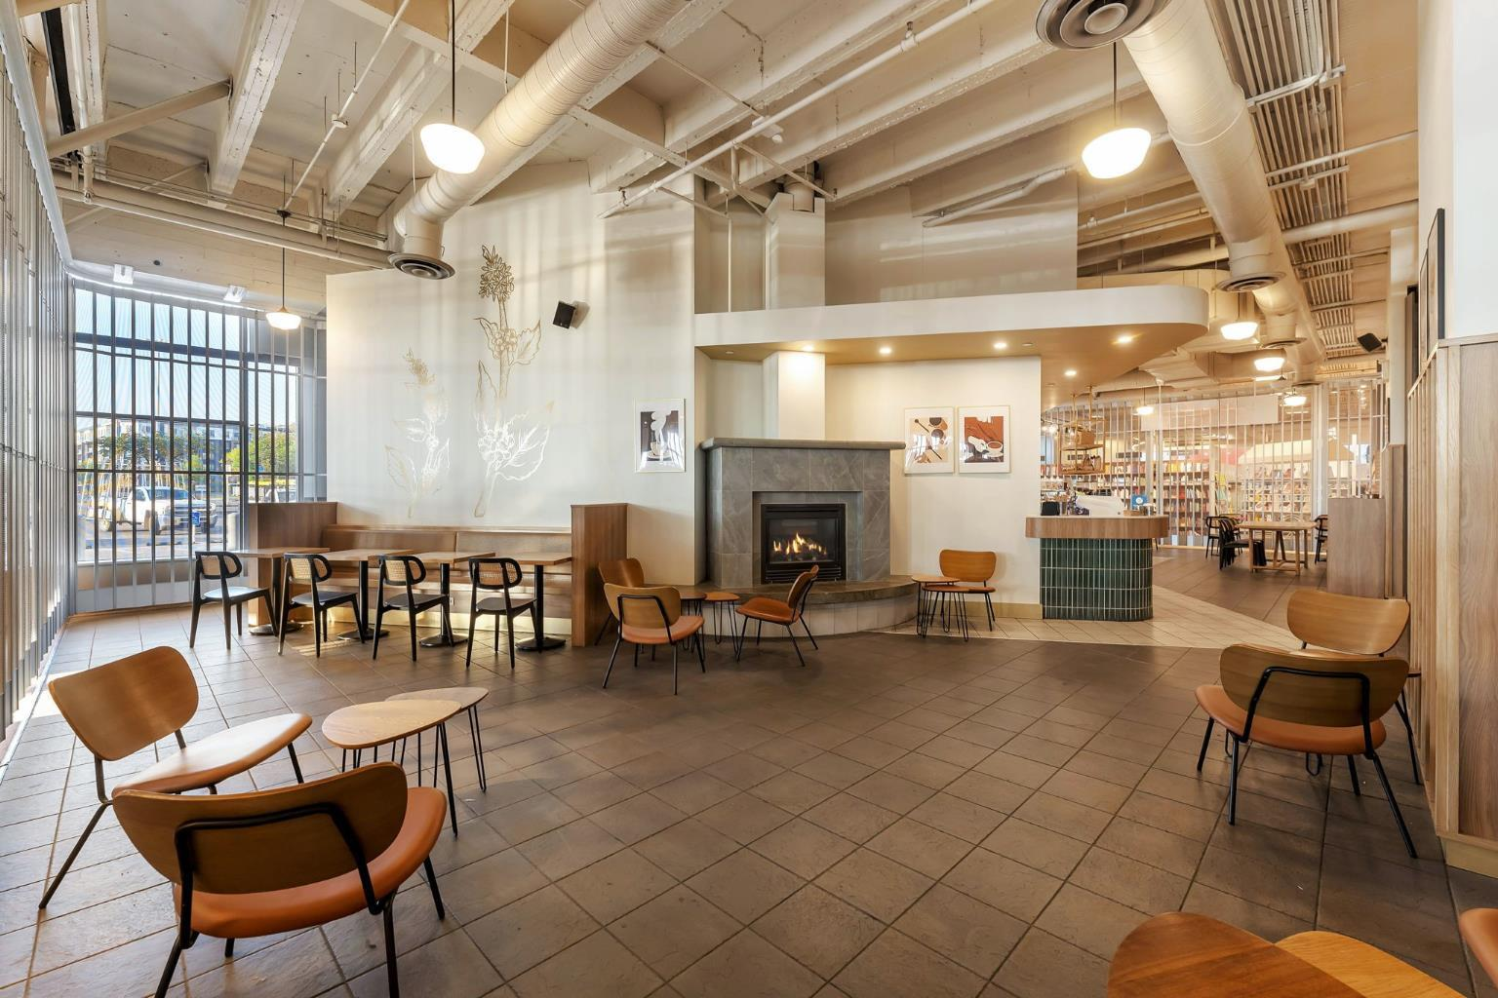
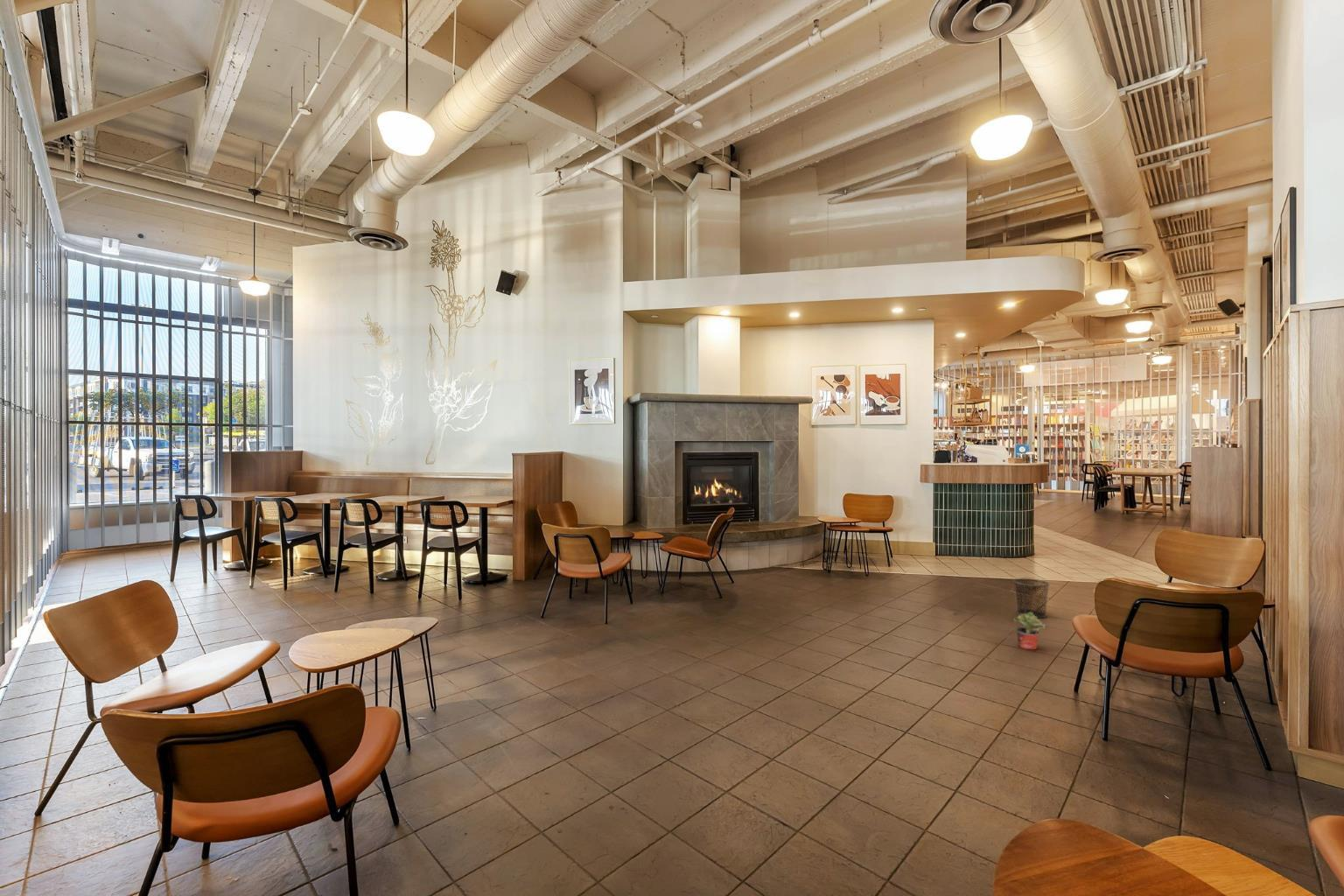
+ potted plant (1030, 630)
+ waste bin (1031, 598)
